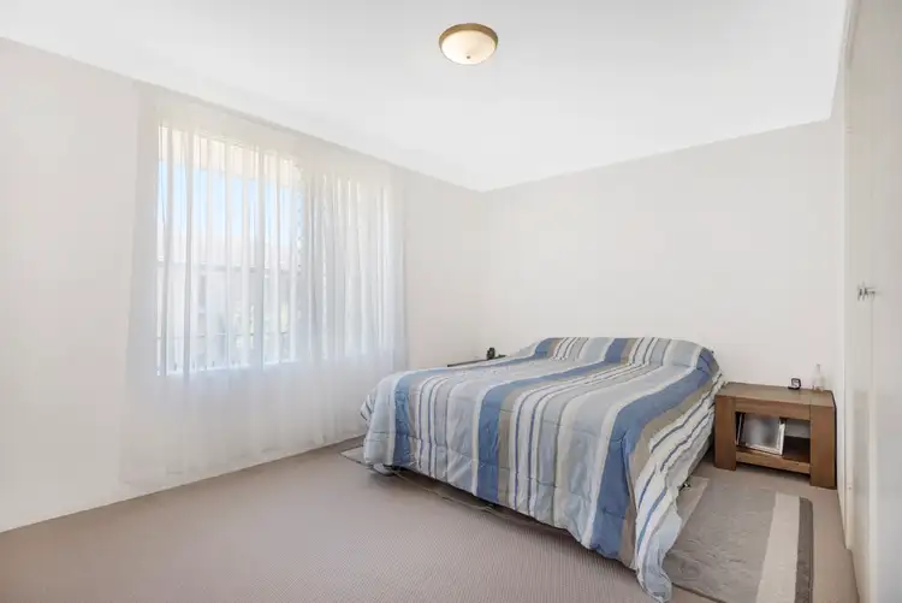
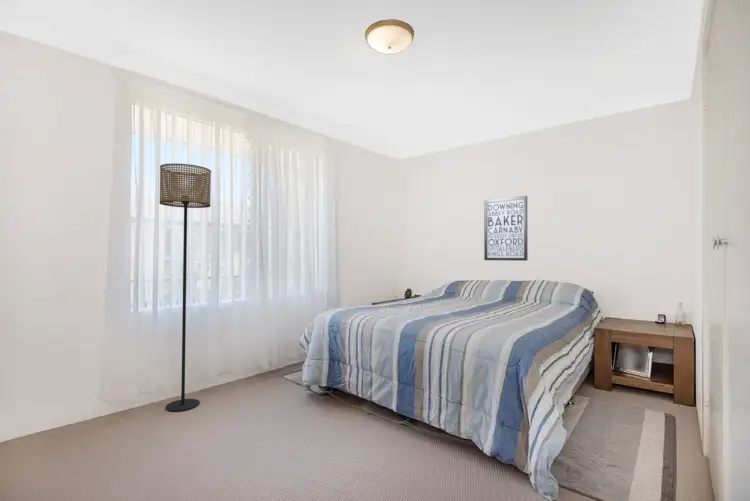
+ floor lamp (184, 286)
+ wall art (505, 229)
